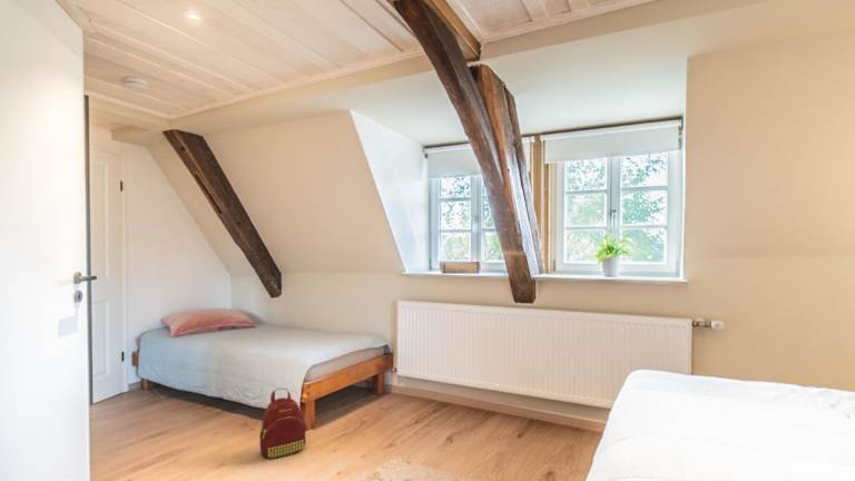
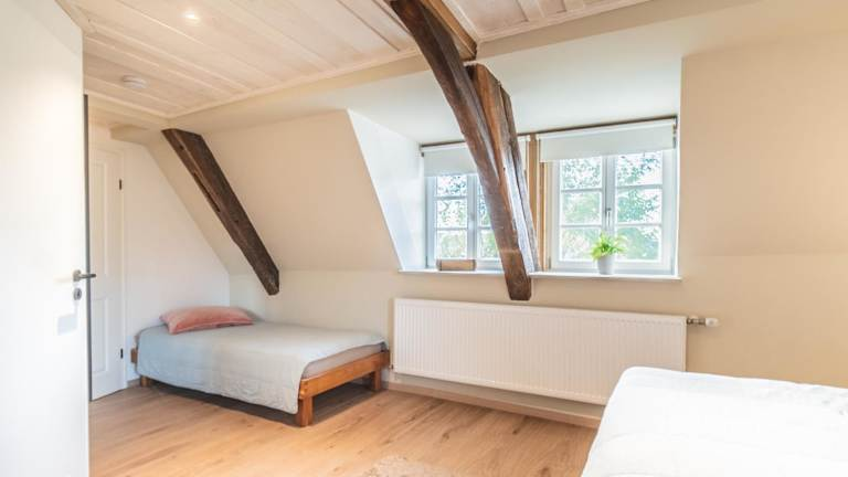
- backpack (282, 421)
